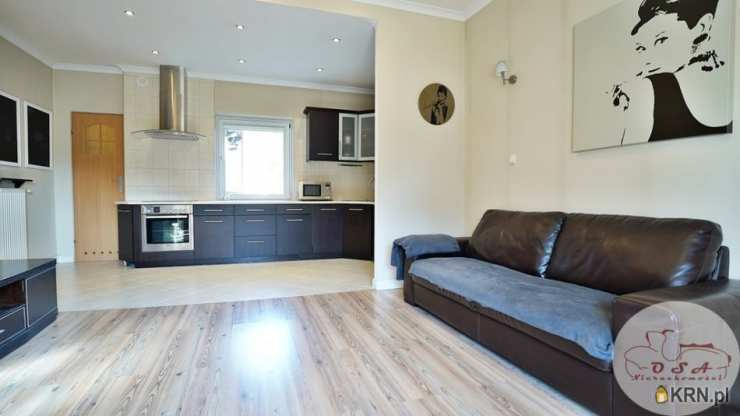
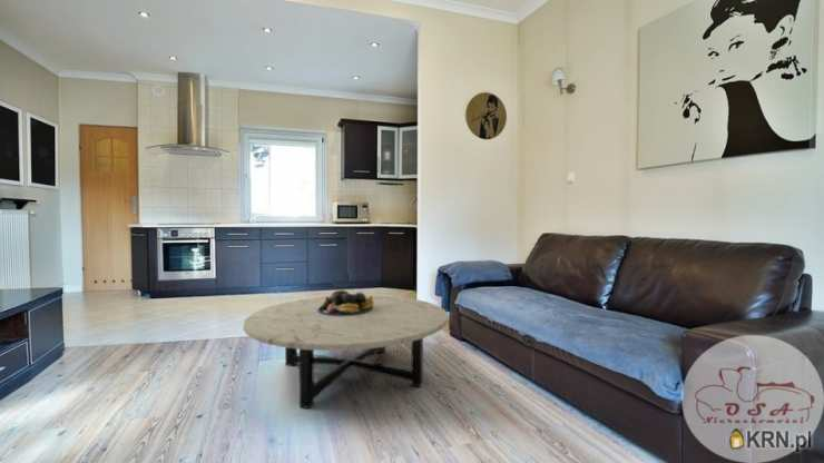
+ coffee table (350, 343)
+ fruit bowl (344, 298)
